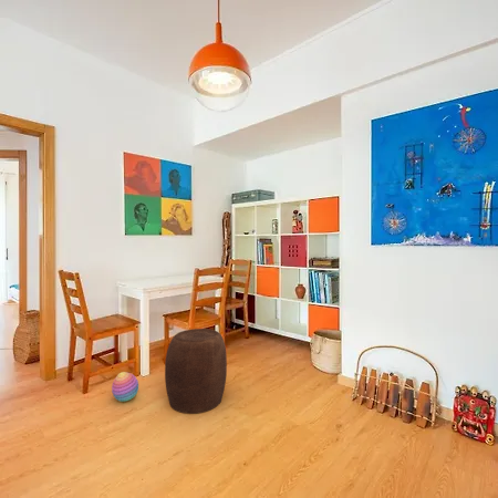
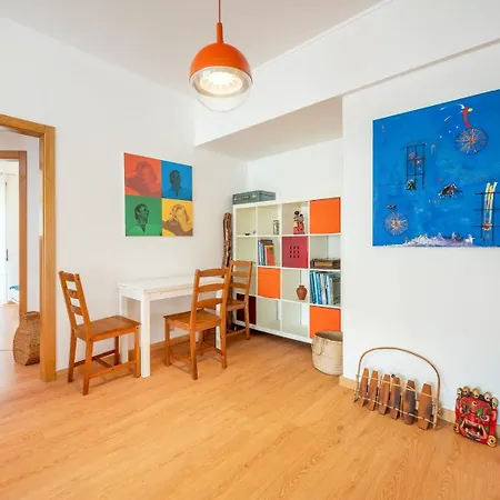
- stacking toy (125, 385)
- stool (196, 366)
